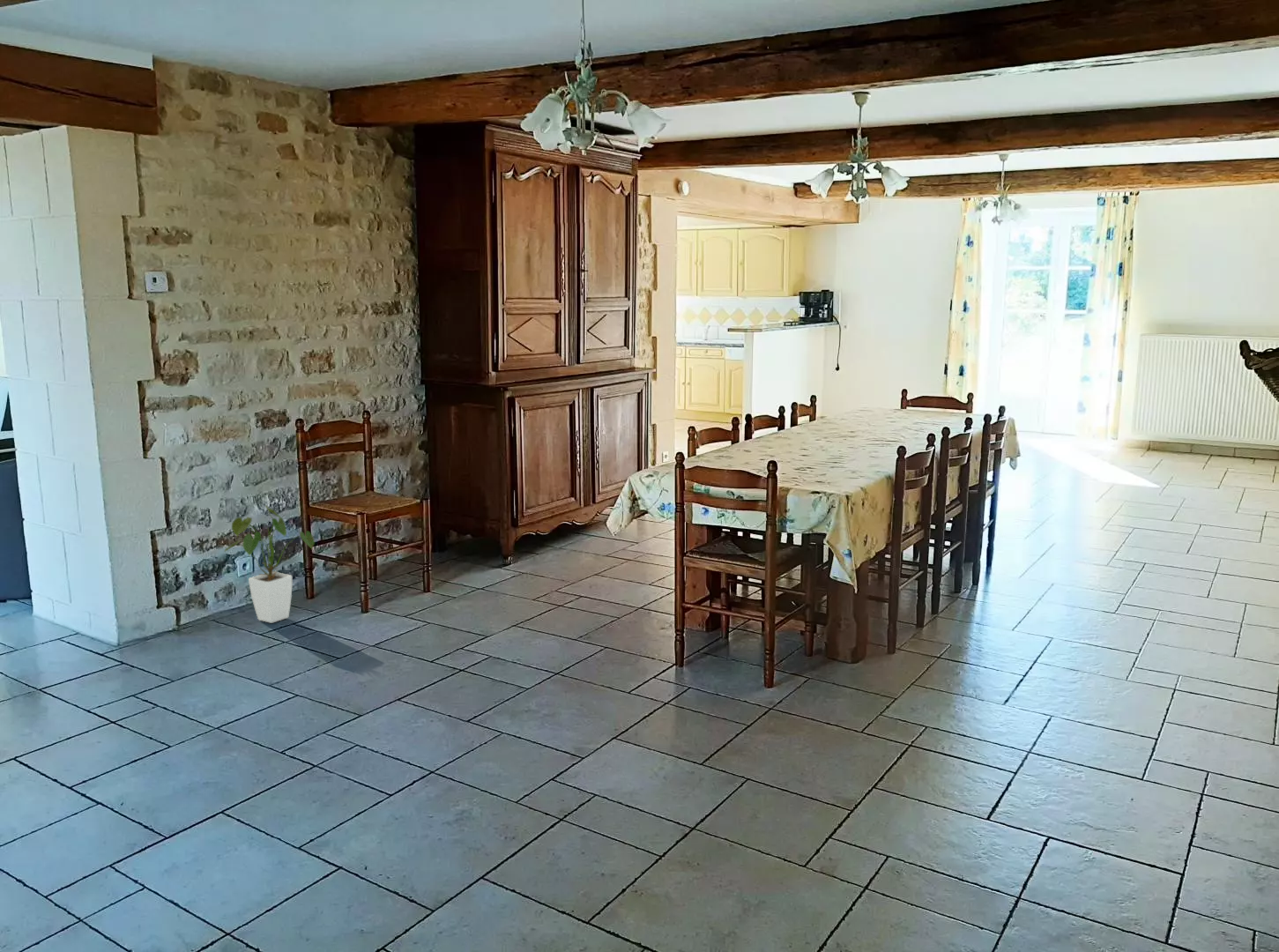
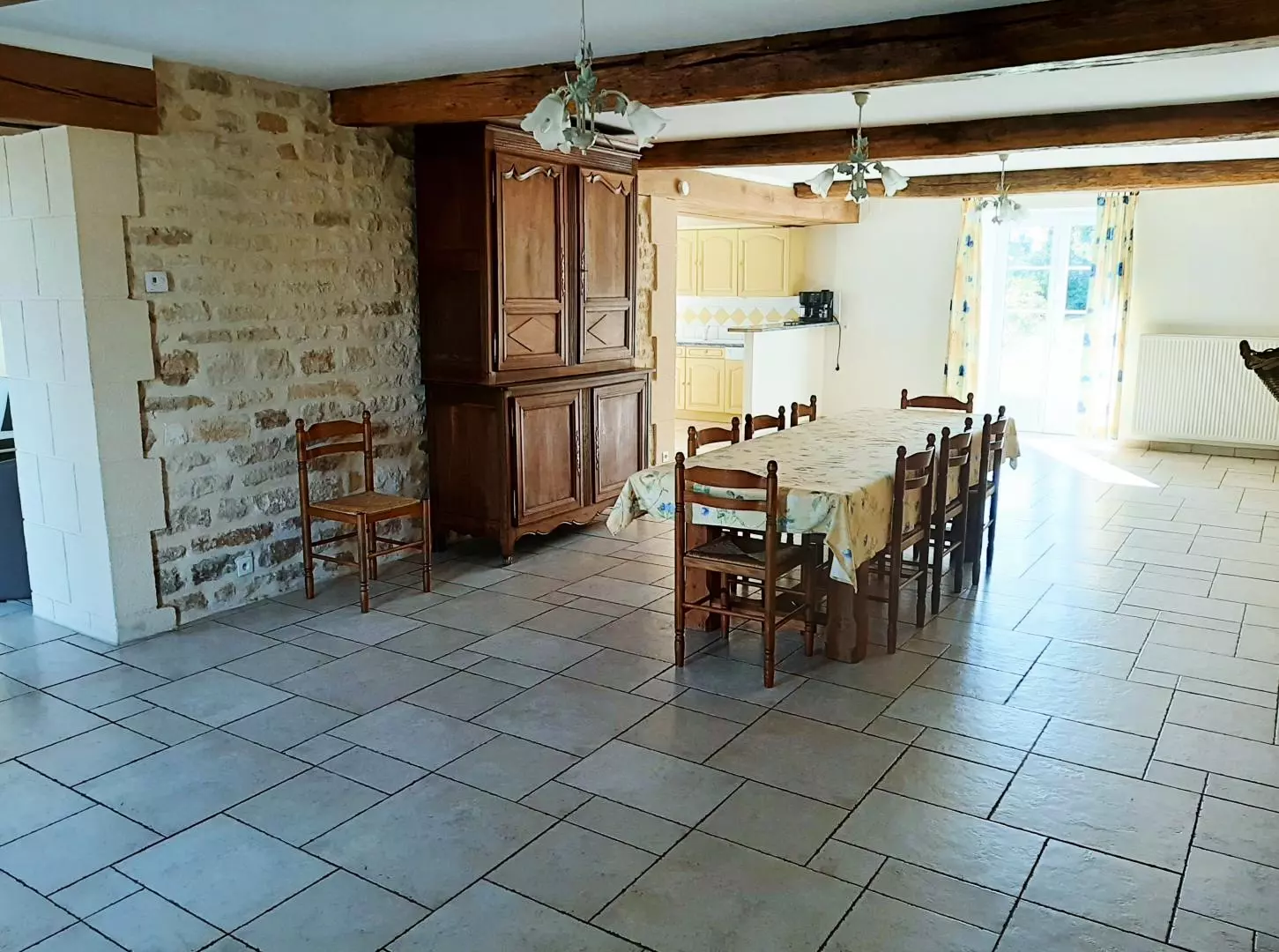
- house plant (276, 563)
